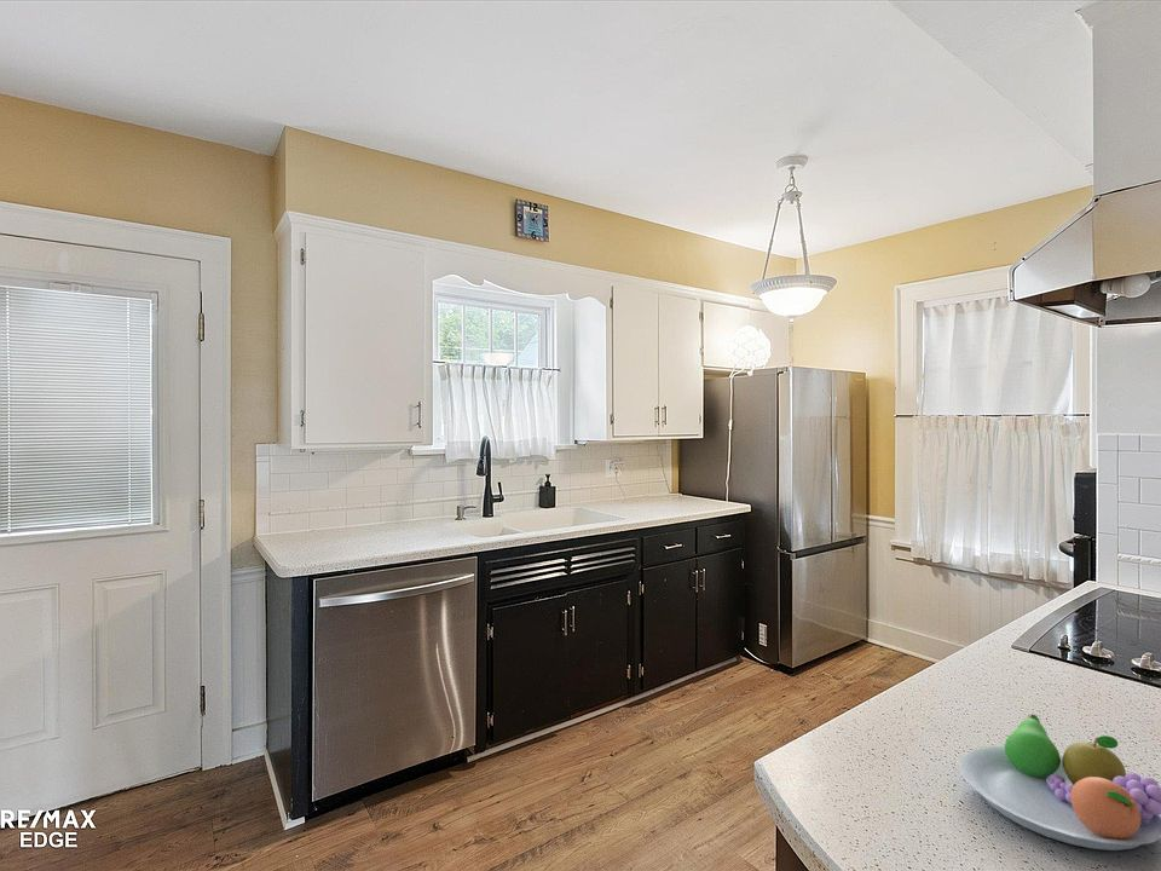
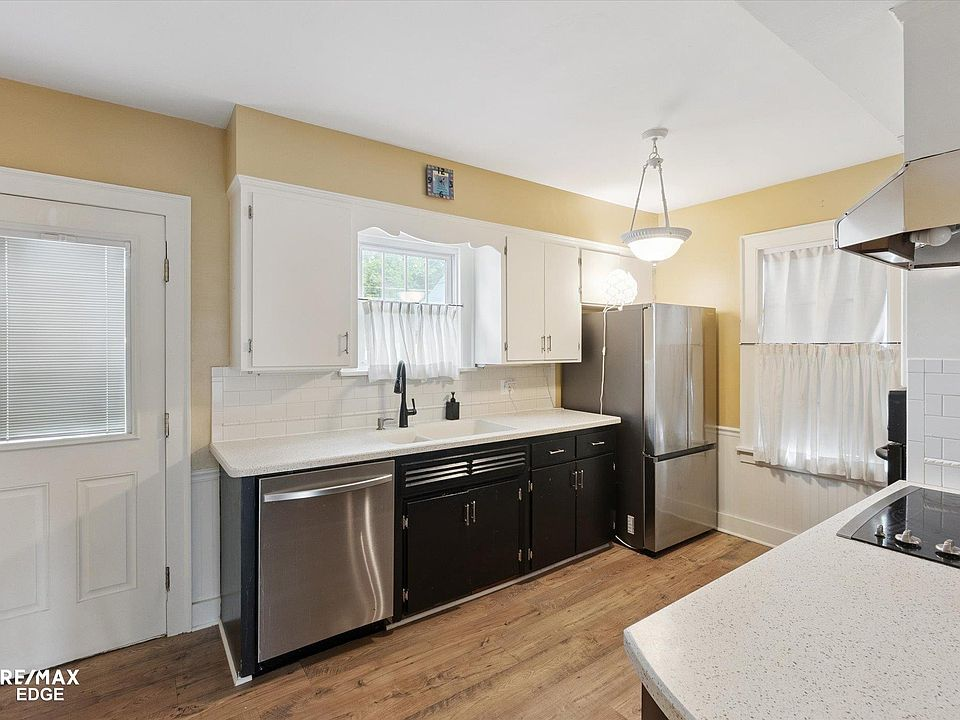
- fruit bowl (1057, 769)
